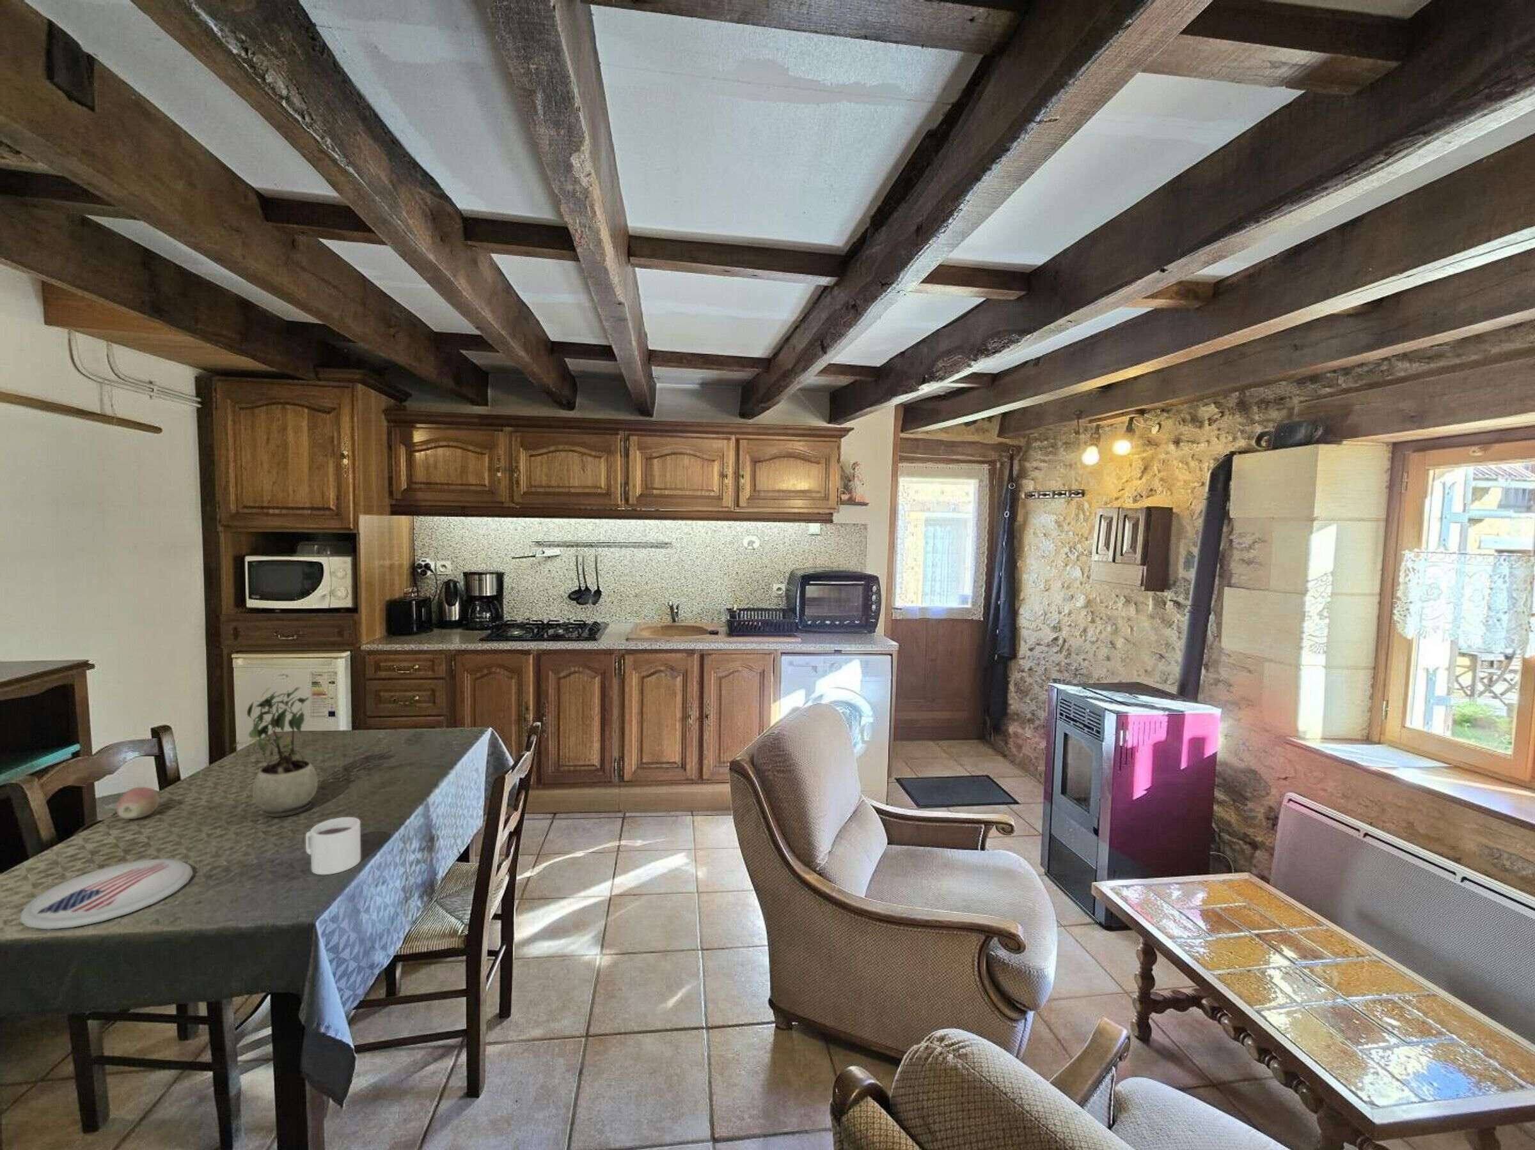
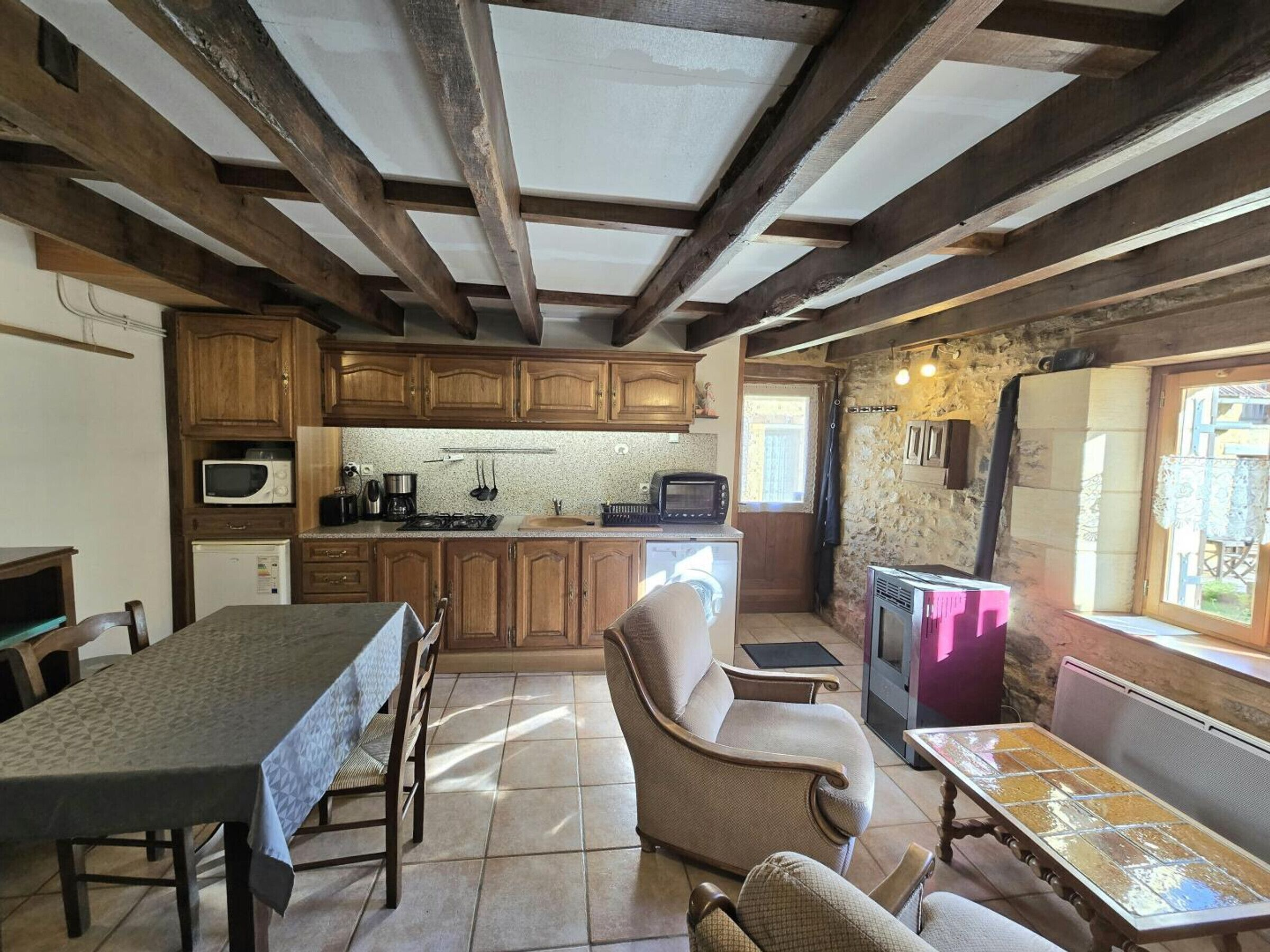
- mug (330, 846)
- fruit (137, 803)
- plate (112, 889)
- potted plant (277, 754)
